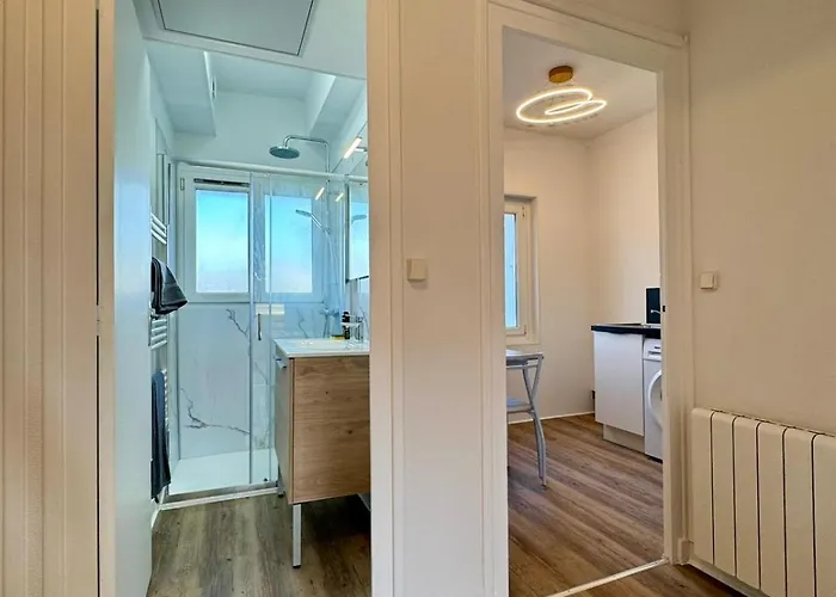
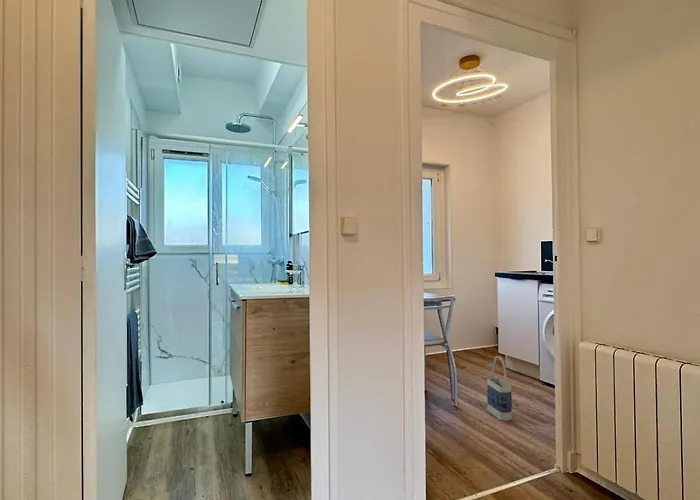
+ bag (499, 385)
